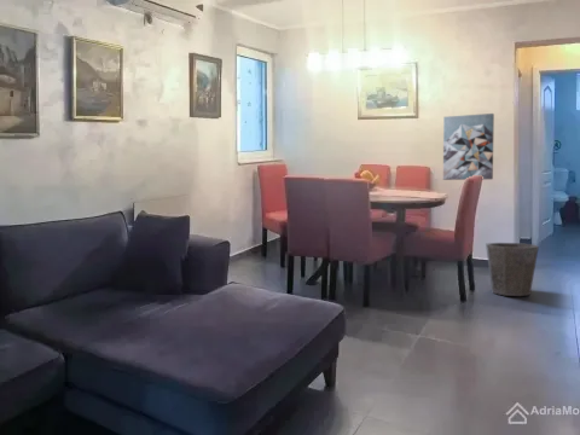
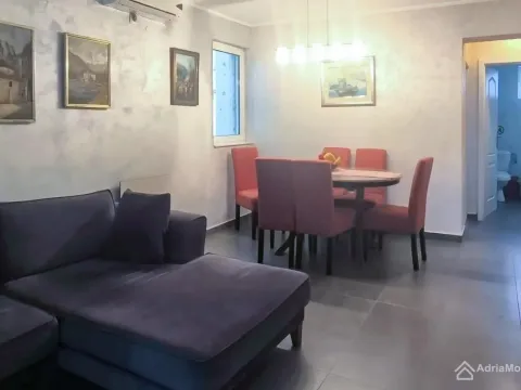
- wall art (468, 147)
- waste bin (510, 268)
